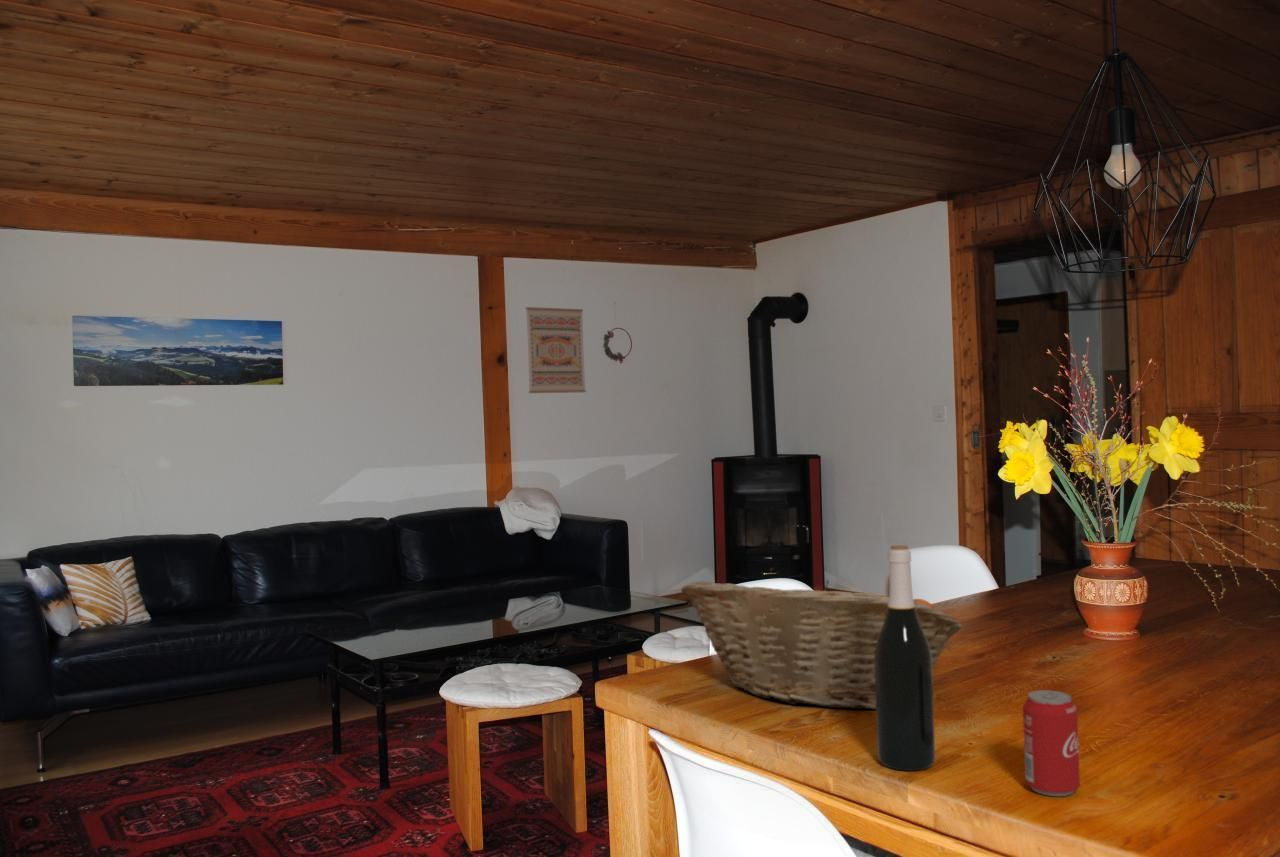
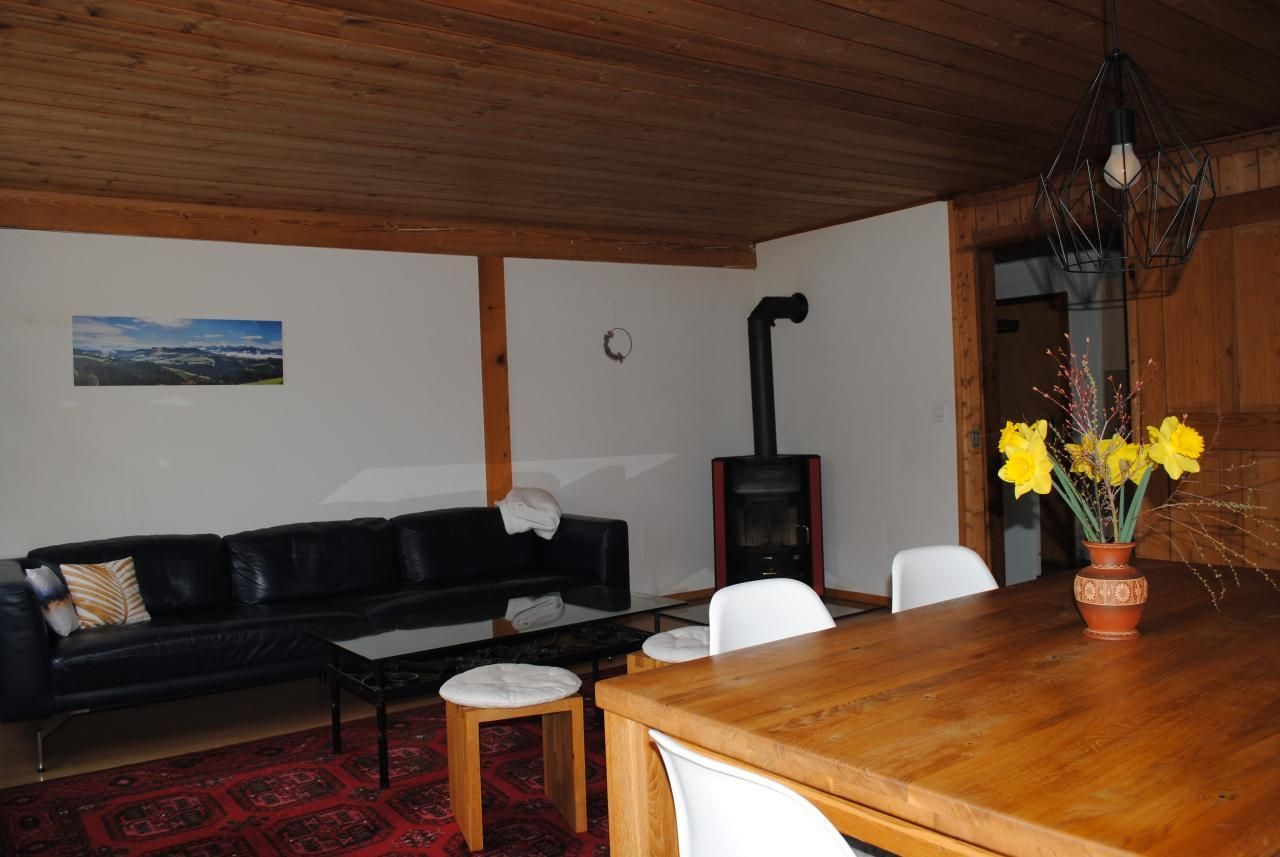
- wall art (556, 350)
- wine bottle (902, 654)
- fruit basket (816, 629)
- beverage can (1050, 741)
